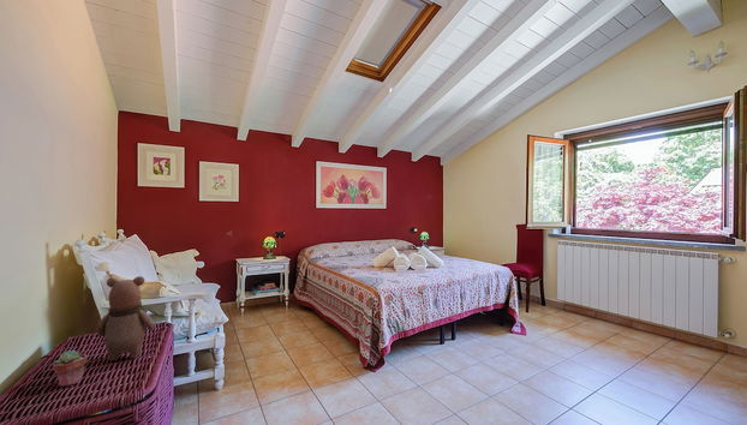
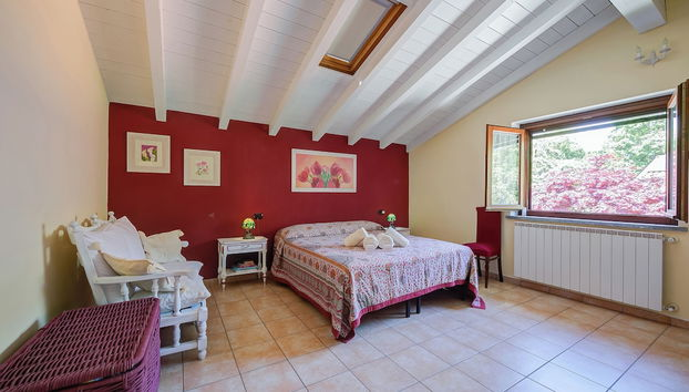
- teddy bear (125, 317)
- potted succulent (70, 366)
